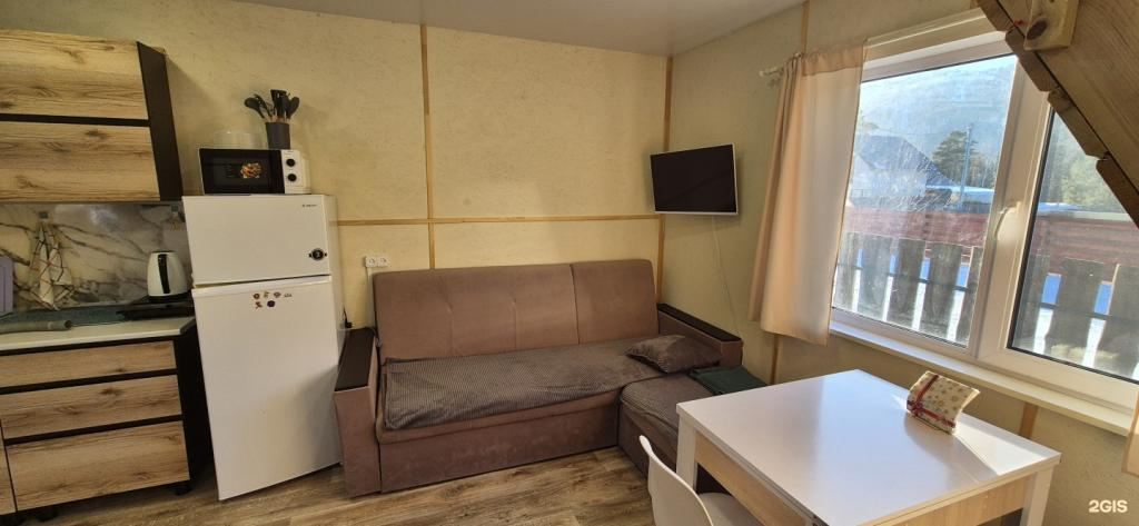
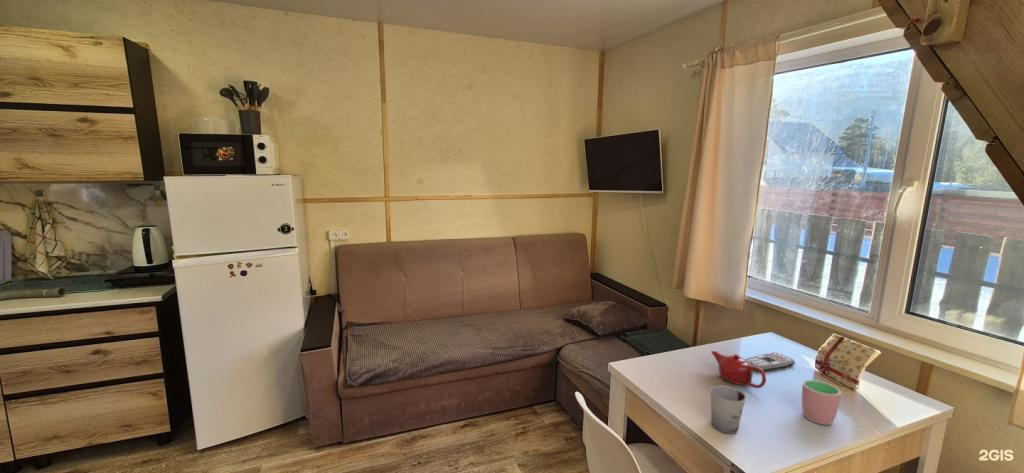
+ cup (823, 402)
+ cup (730, 408)
+ teapot (736, 368)
+ remote control (767, 362)
